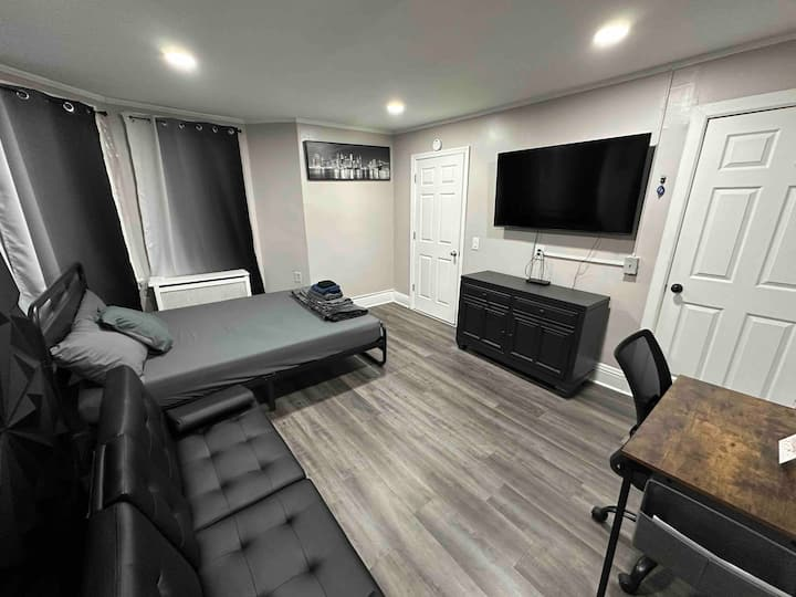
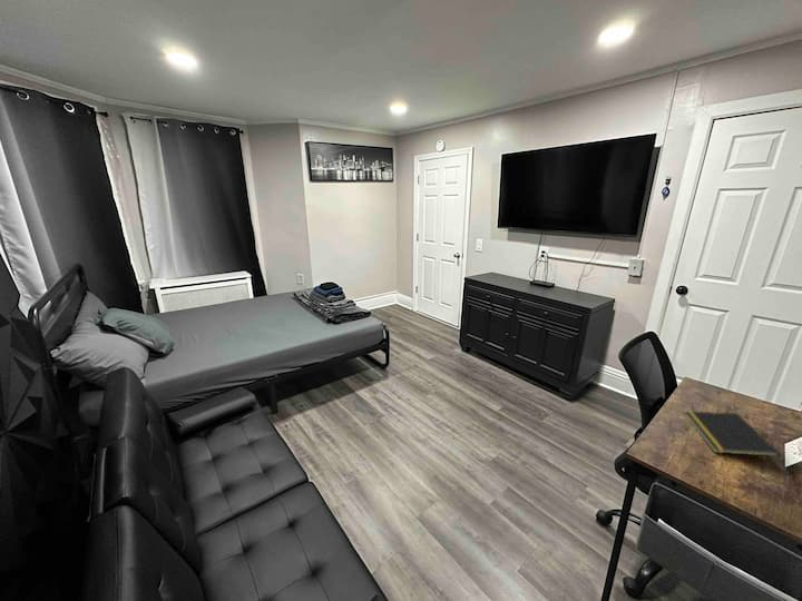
+ notepad (726, 431)
